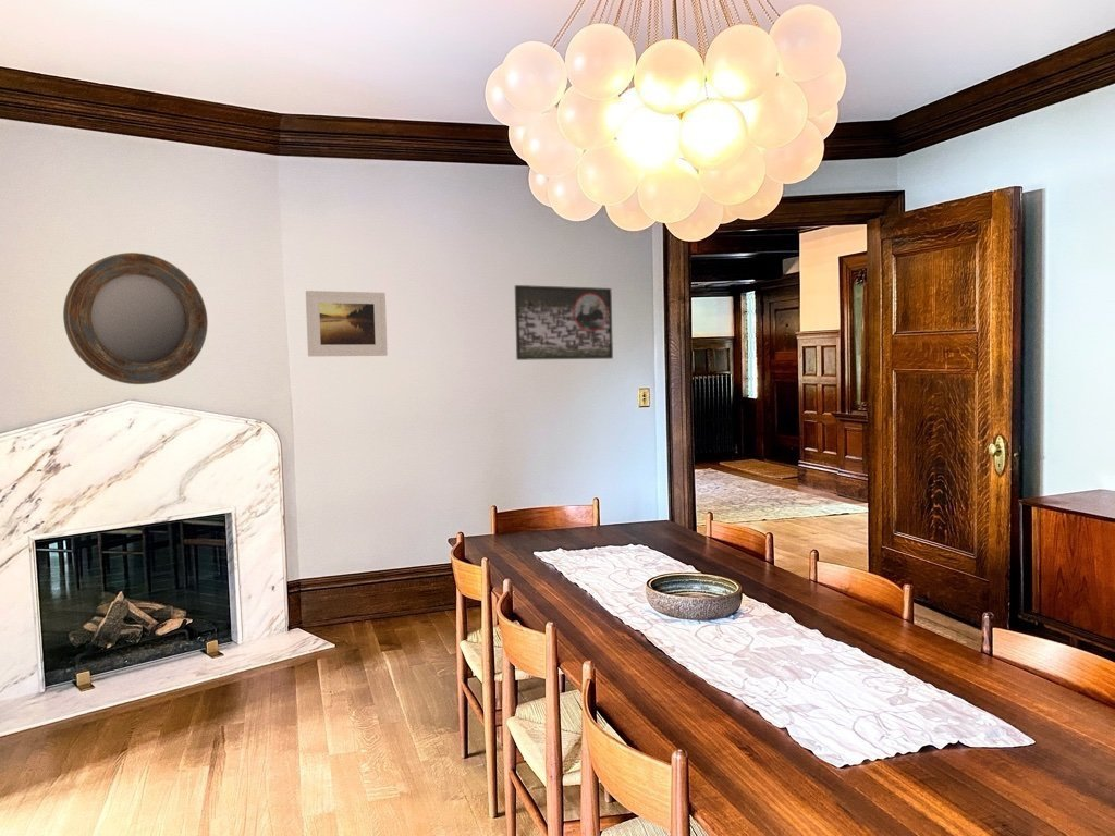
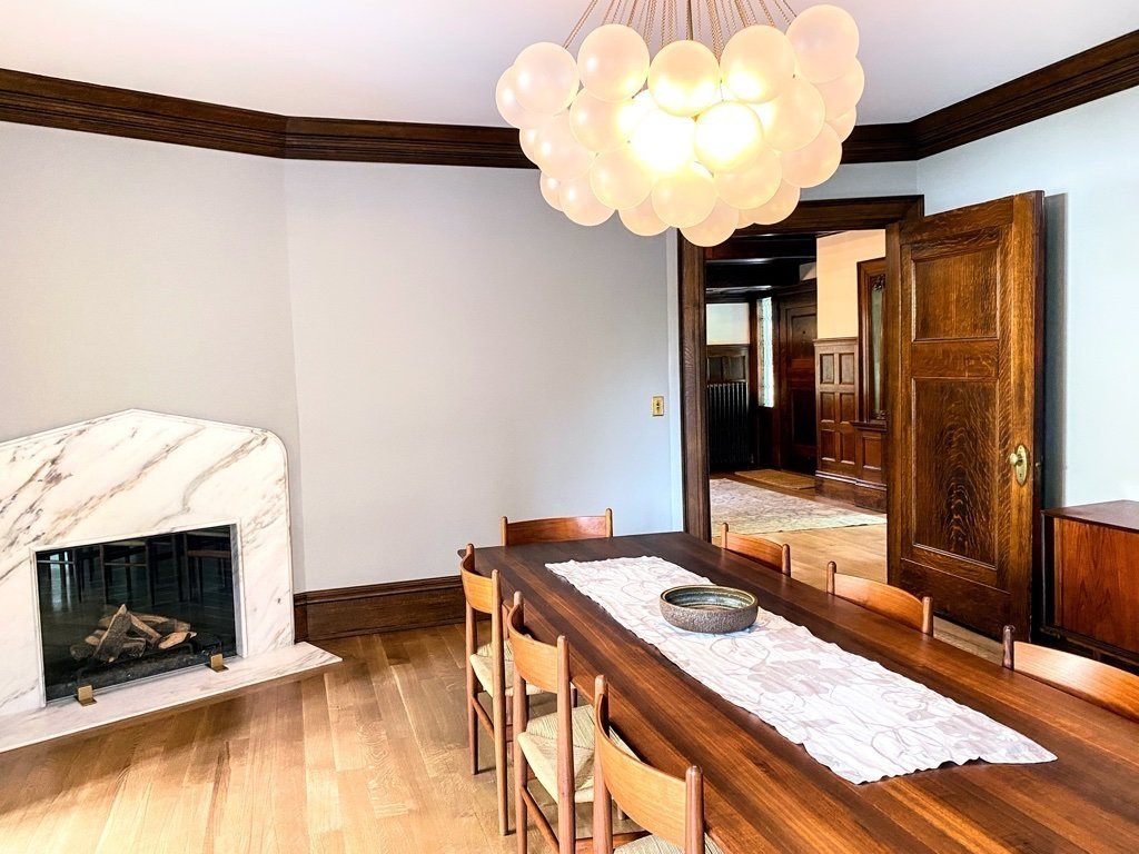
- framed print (347, 323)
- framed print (565, 322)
- home mirror (138, 319)
